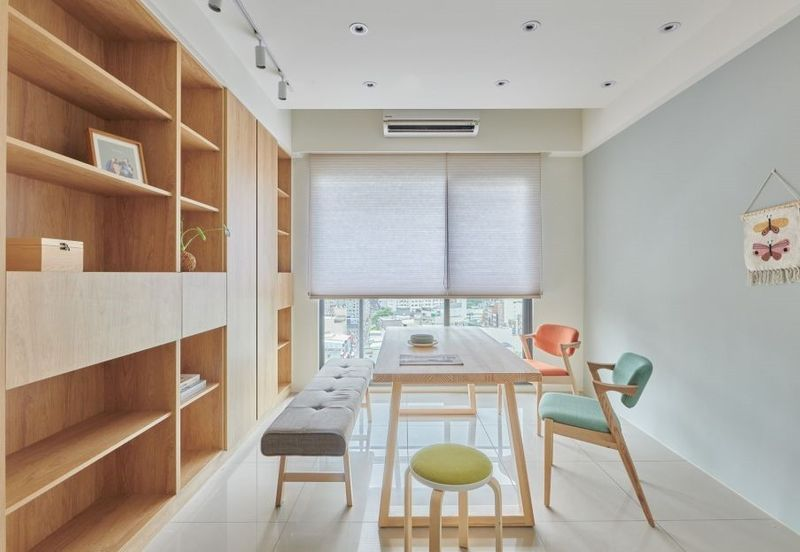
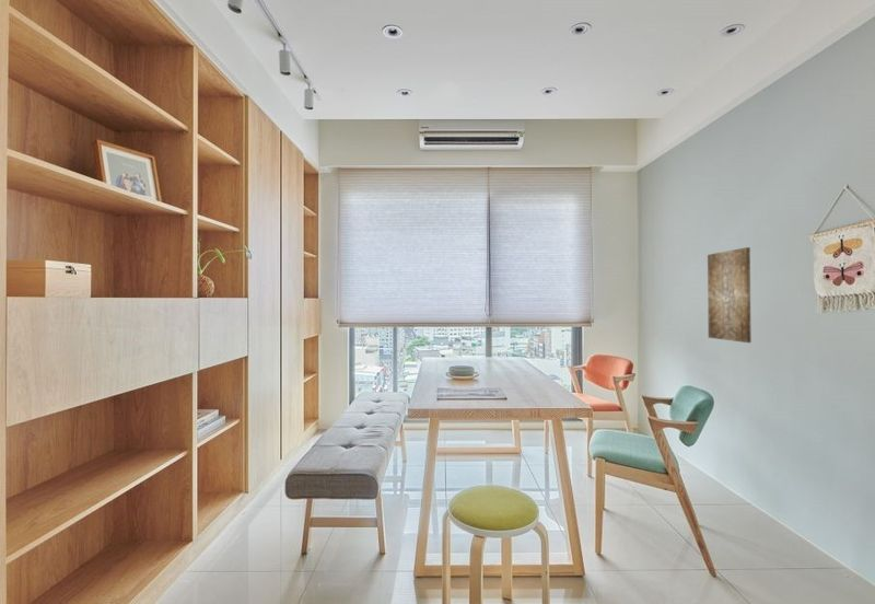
+ wall art (727, 295)
